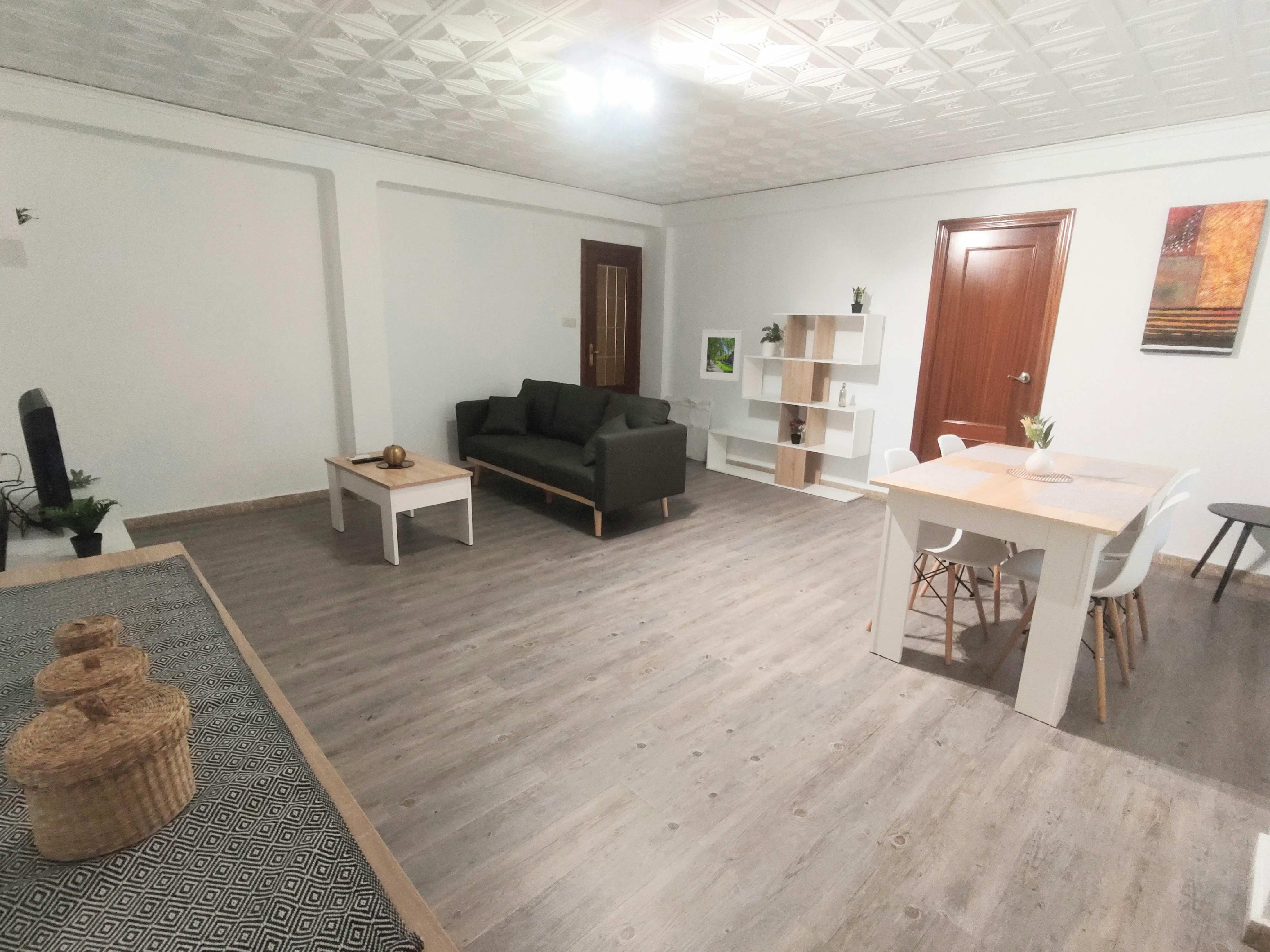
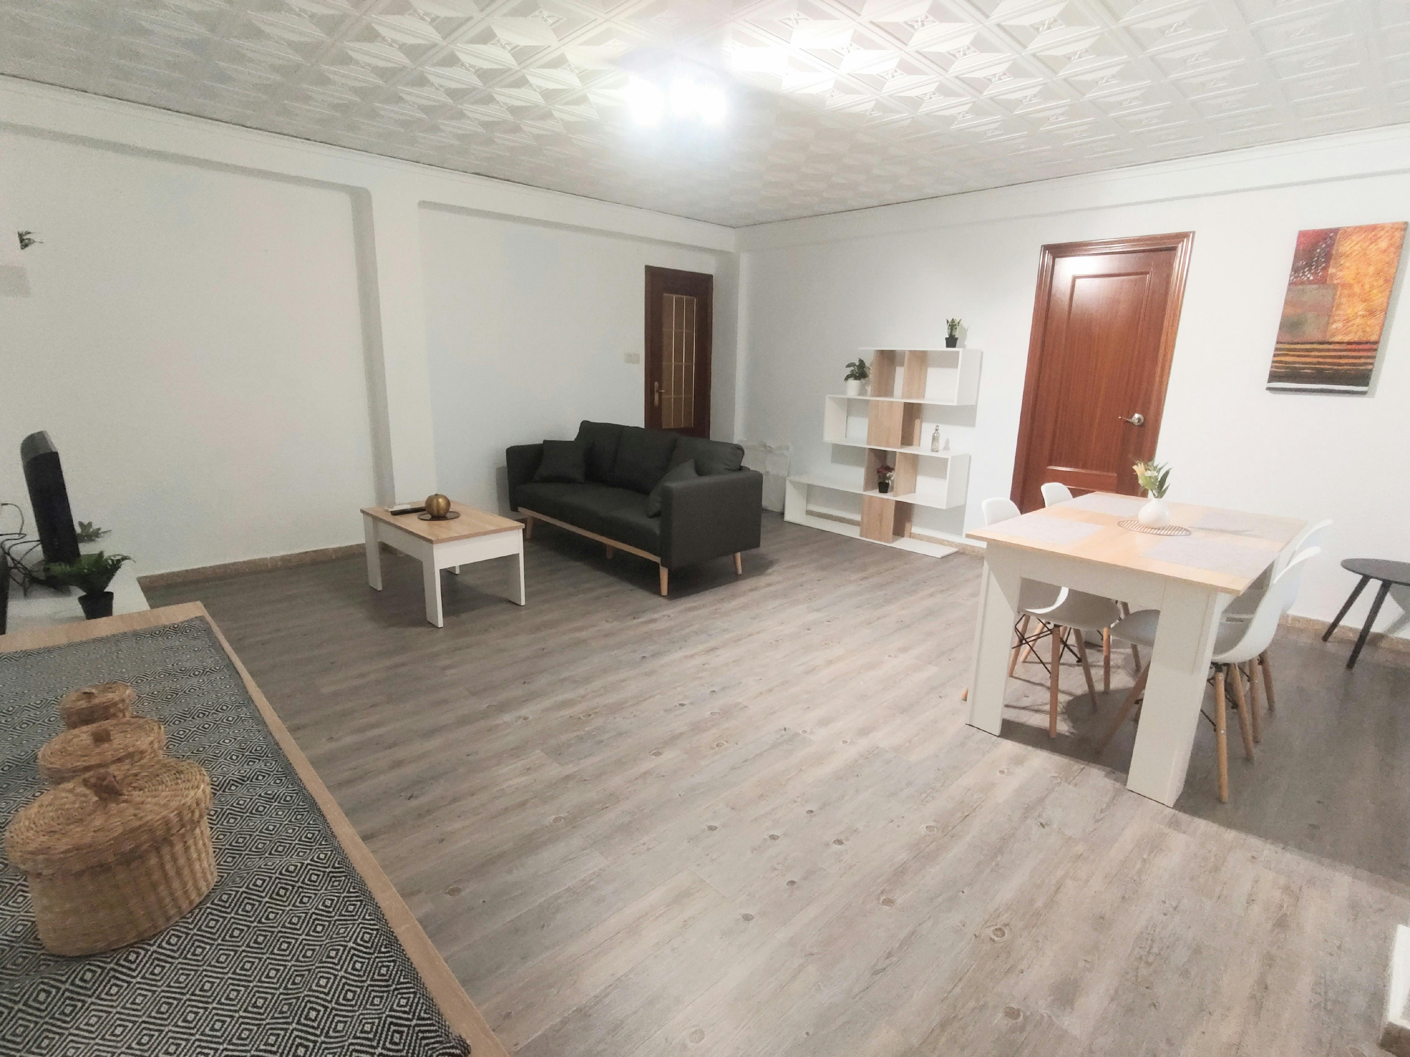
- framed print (720, 355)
